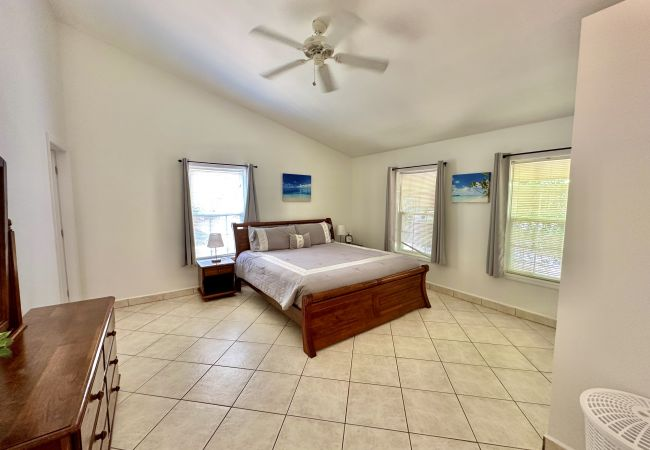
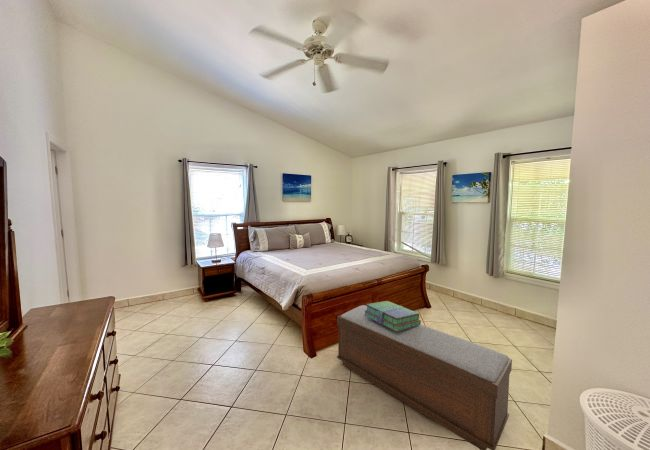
+ stack of books (391, 315)
+ bench (410, 359)
